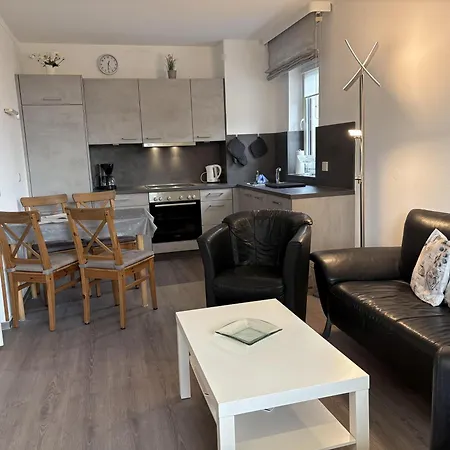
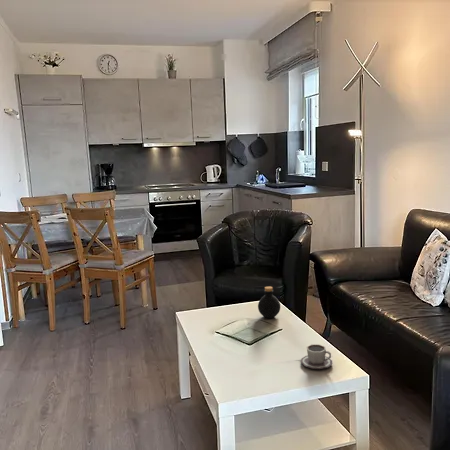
+ bottle (269, 302)
+ cup (316, 355)
